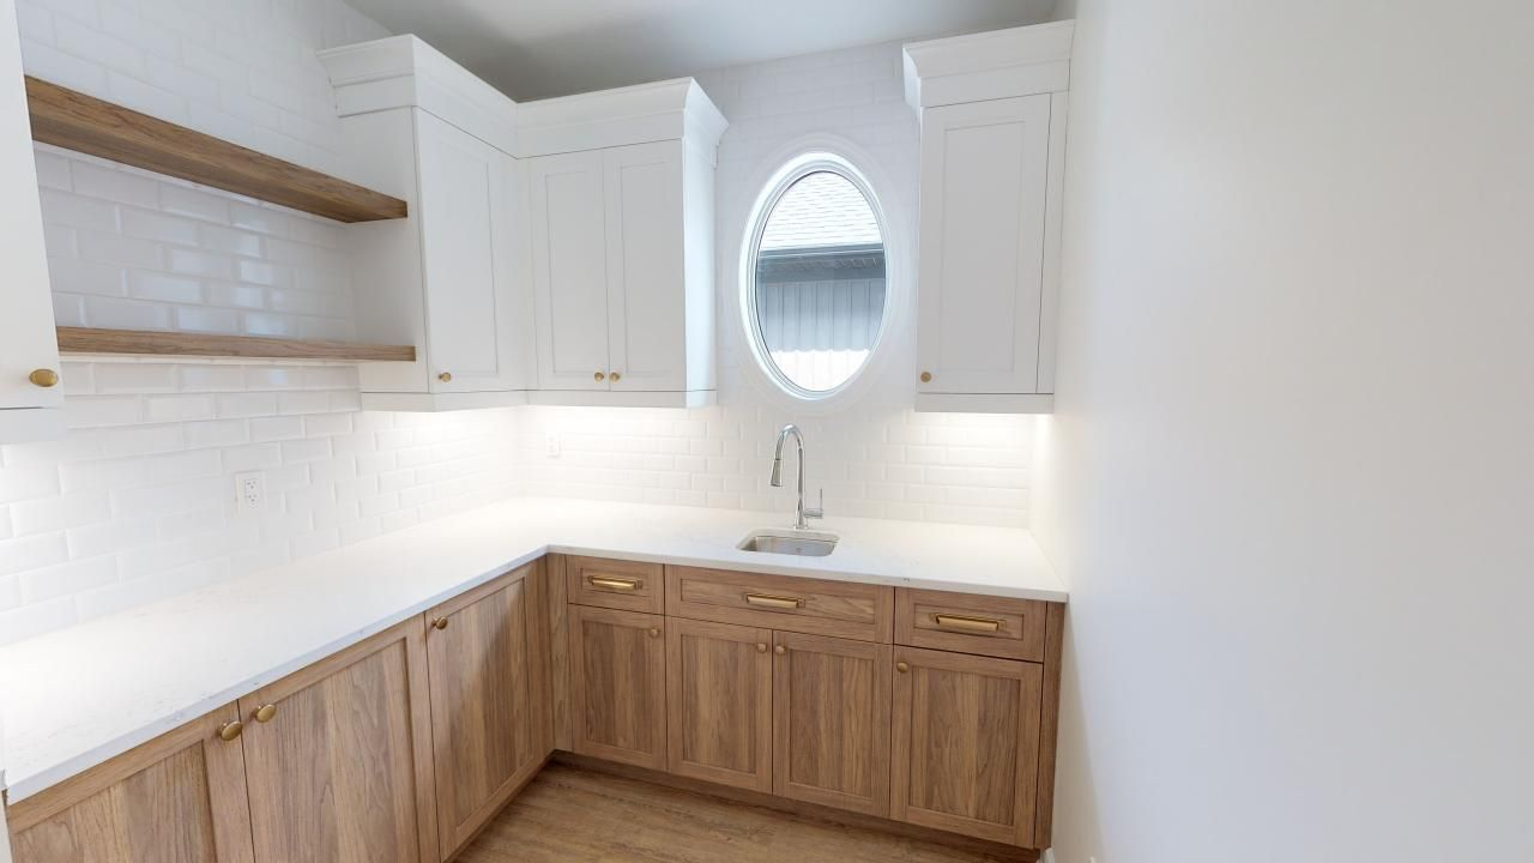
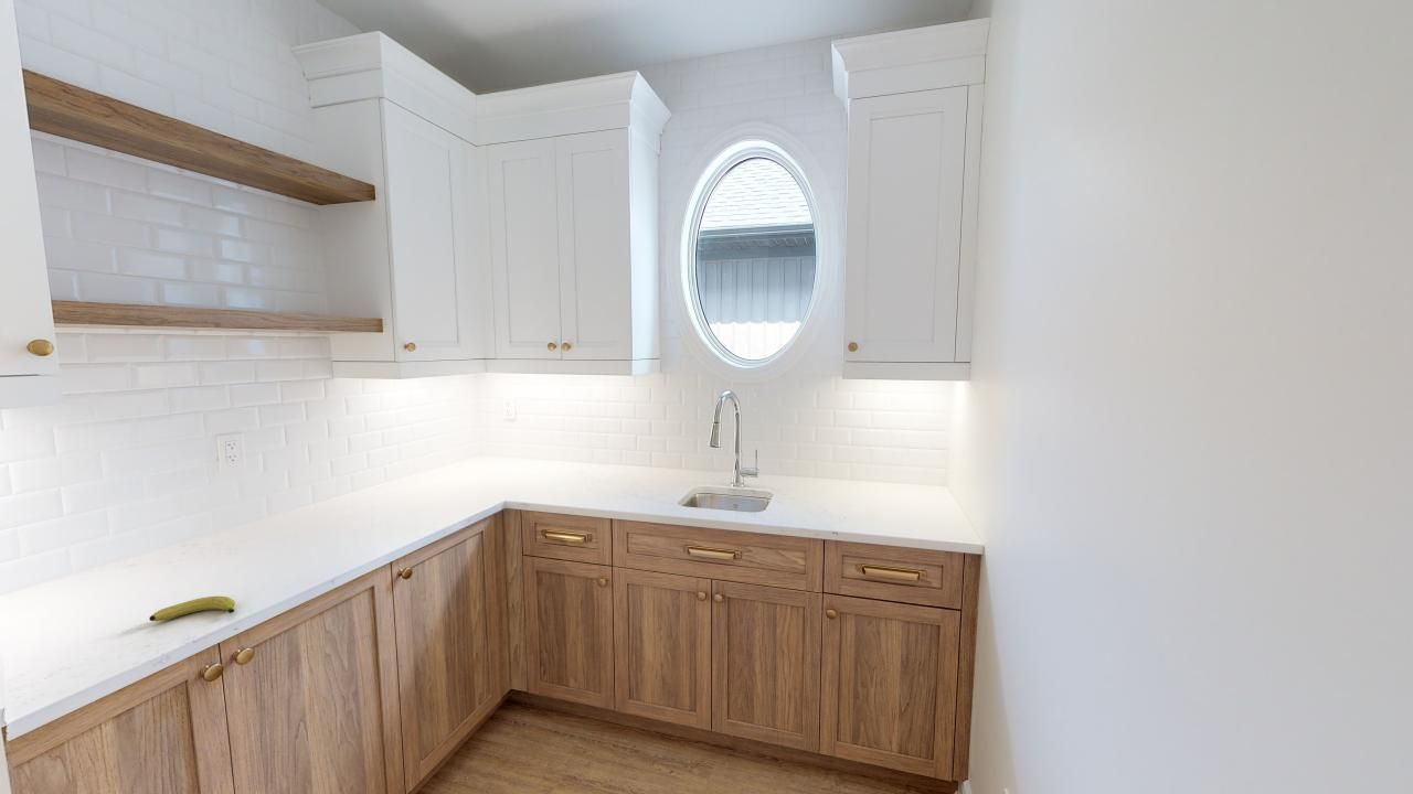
+ fruit (200, 610)
